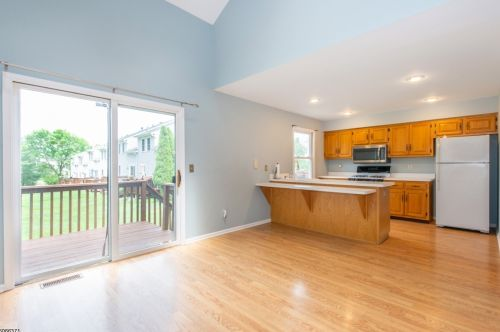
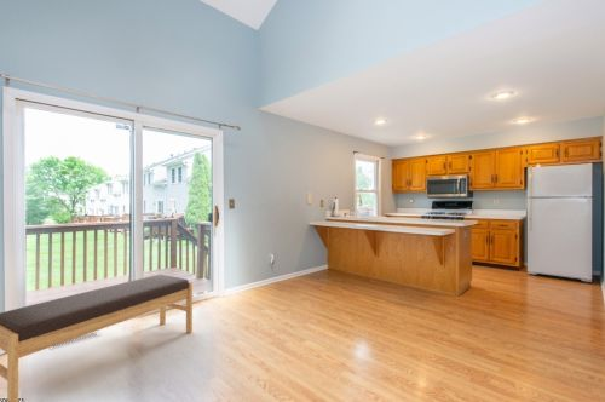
+ bench (108, 325)
